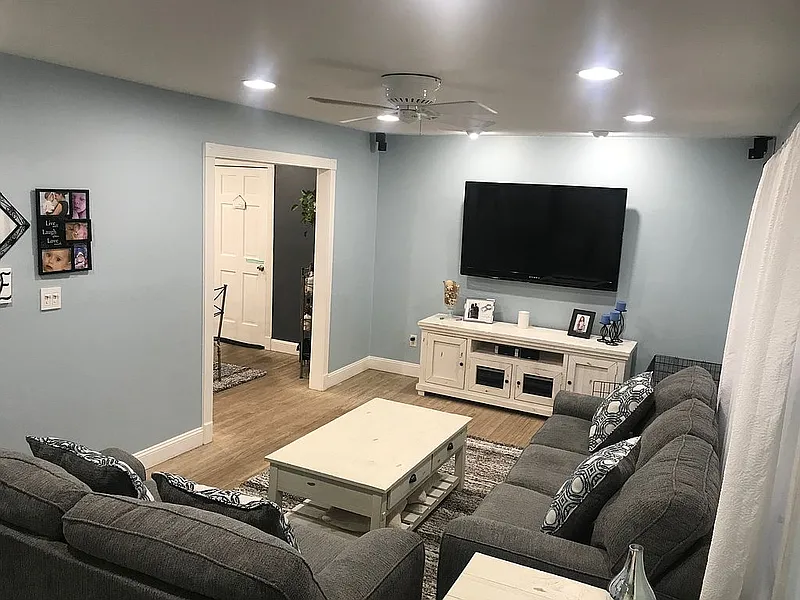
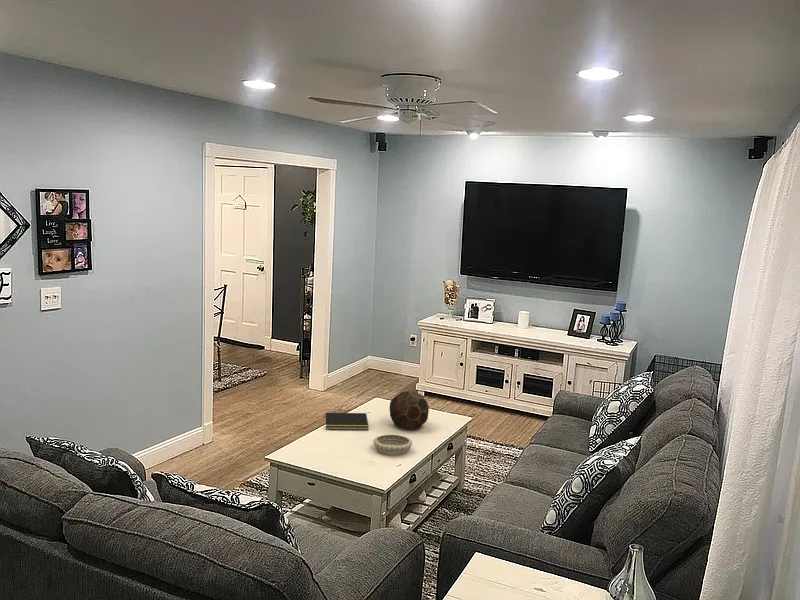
+ notepad (346, 421)
+ decorative bowl (392, 445)
+ soccer ball (409, 408)
